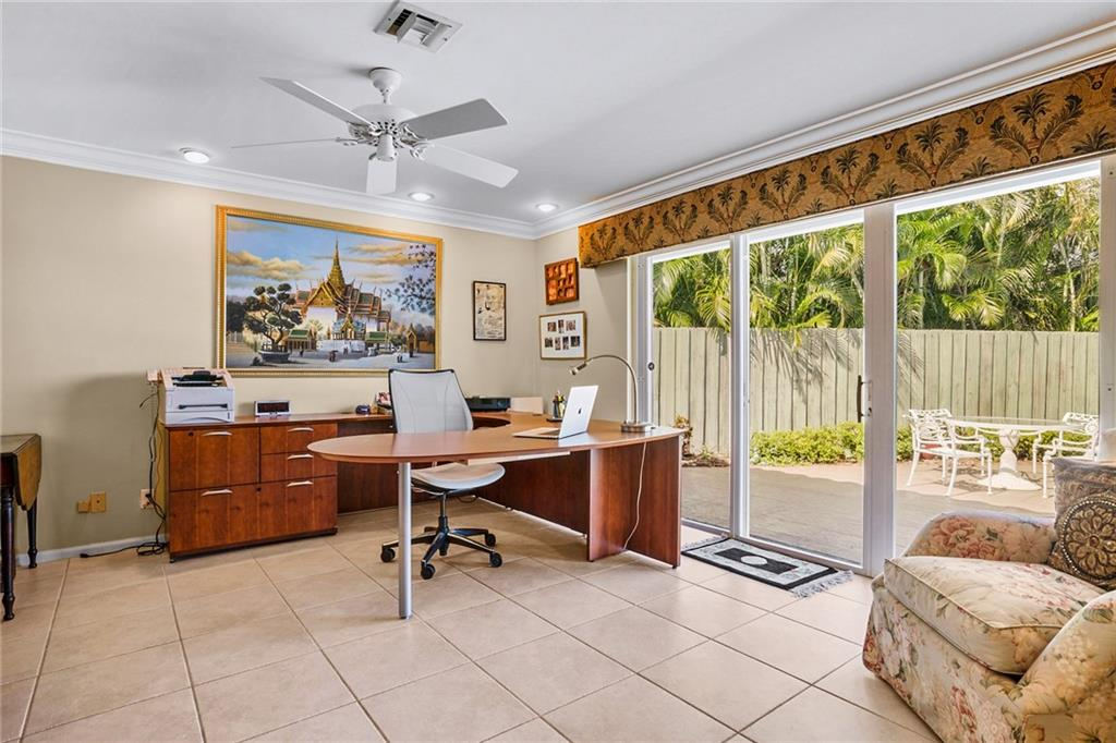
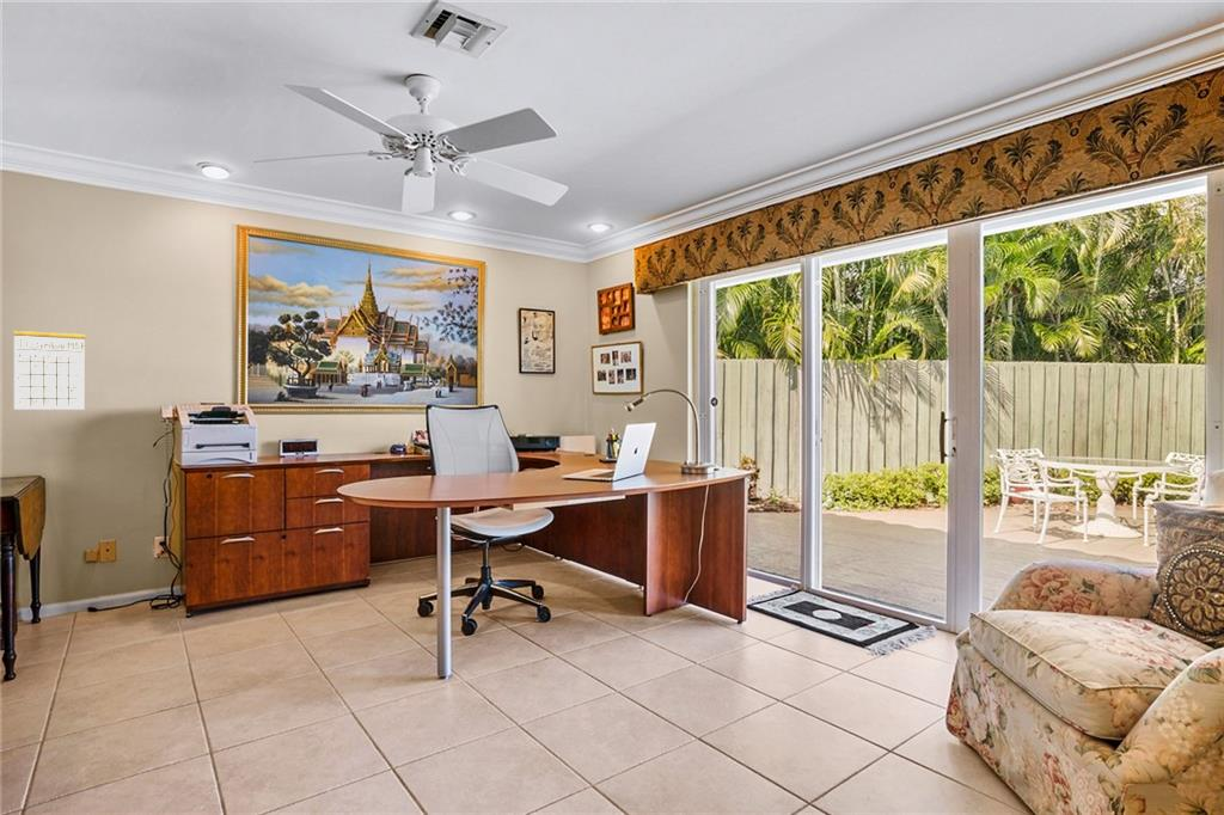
+ calendar (50, 361)
